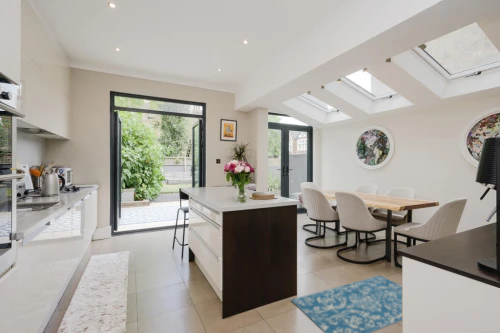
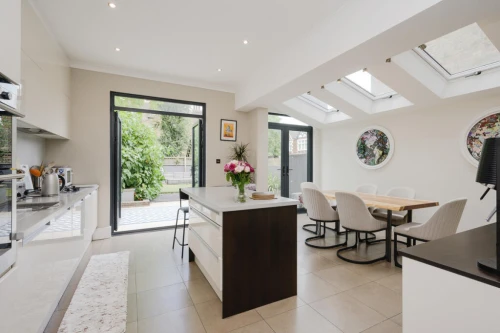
- rug (364, 301)
